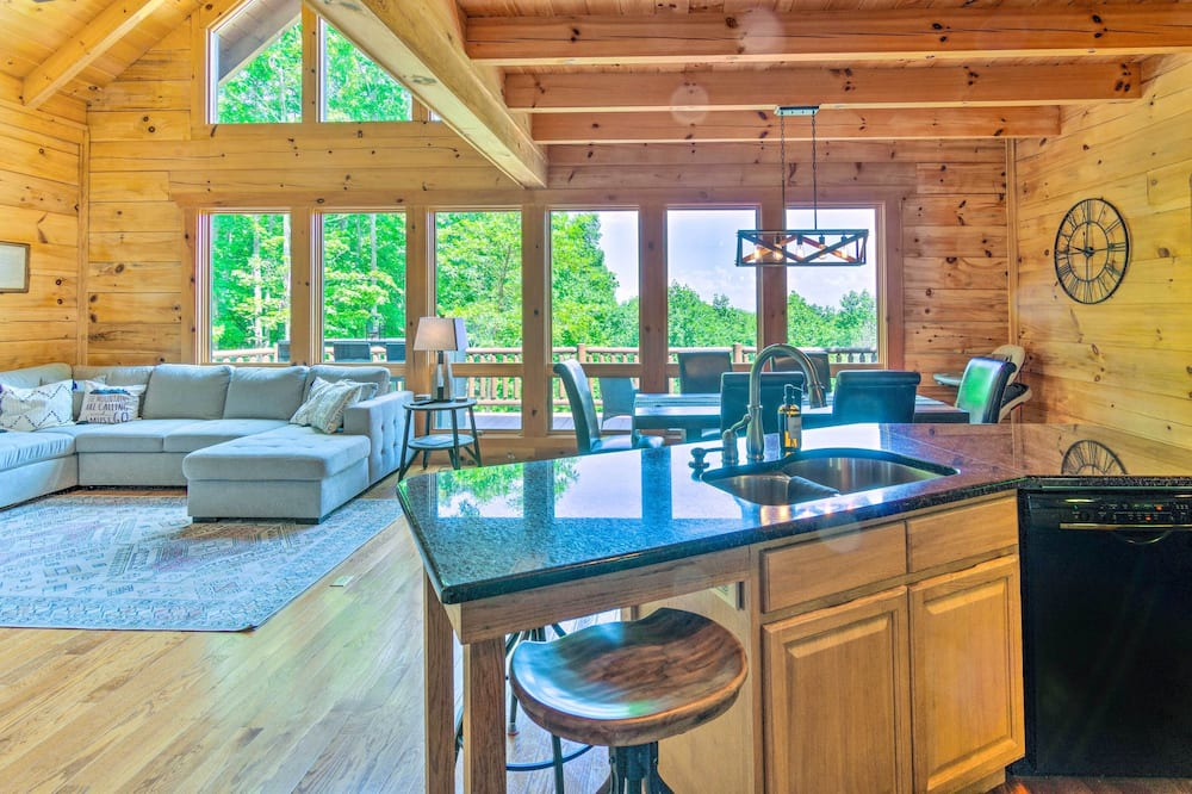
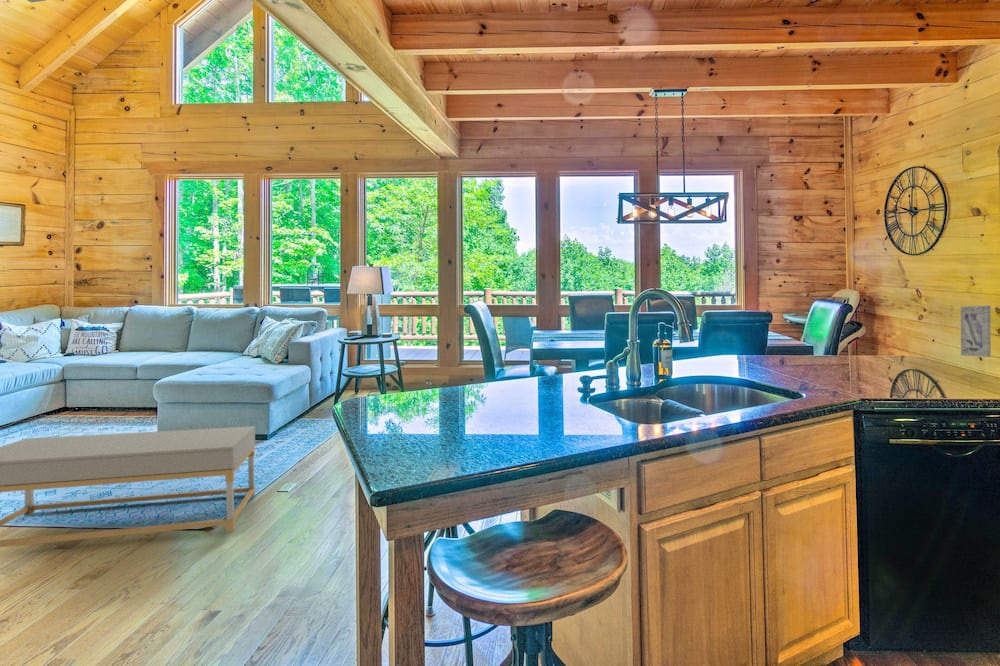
+ wall art (975, 331)
+ coffee table (125, 482)
